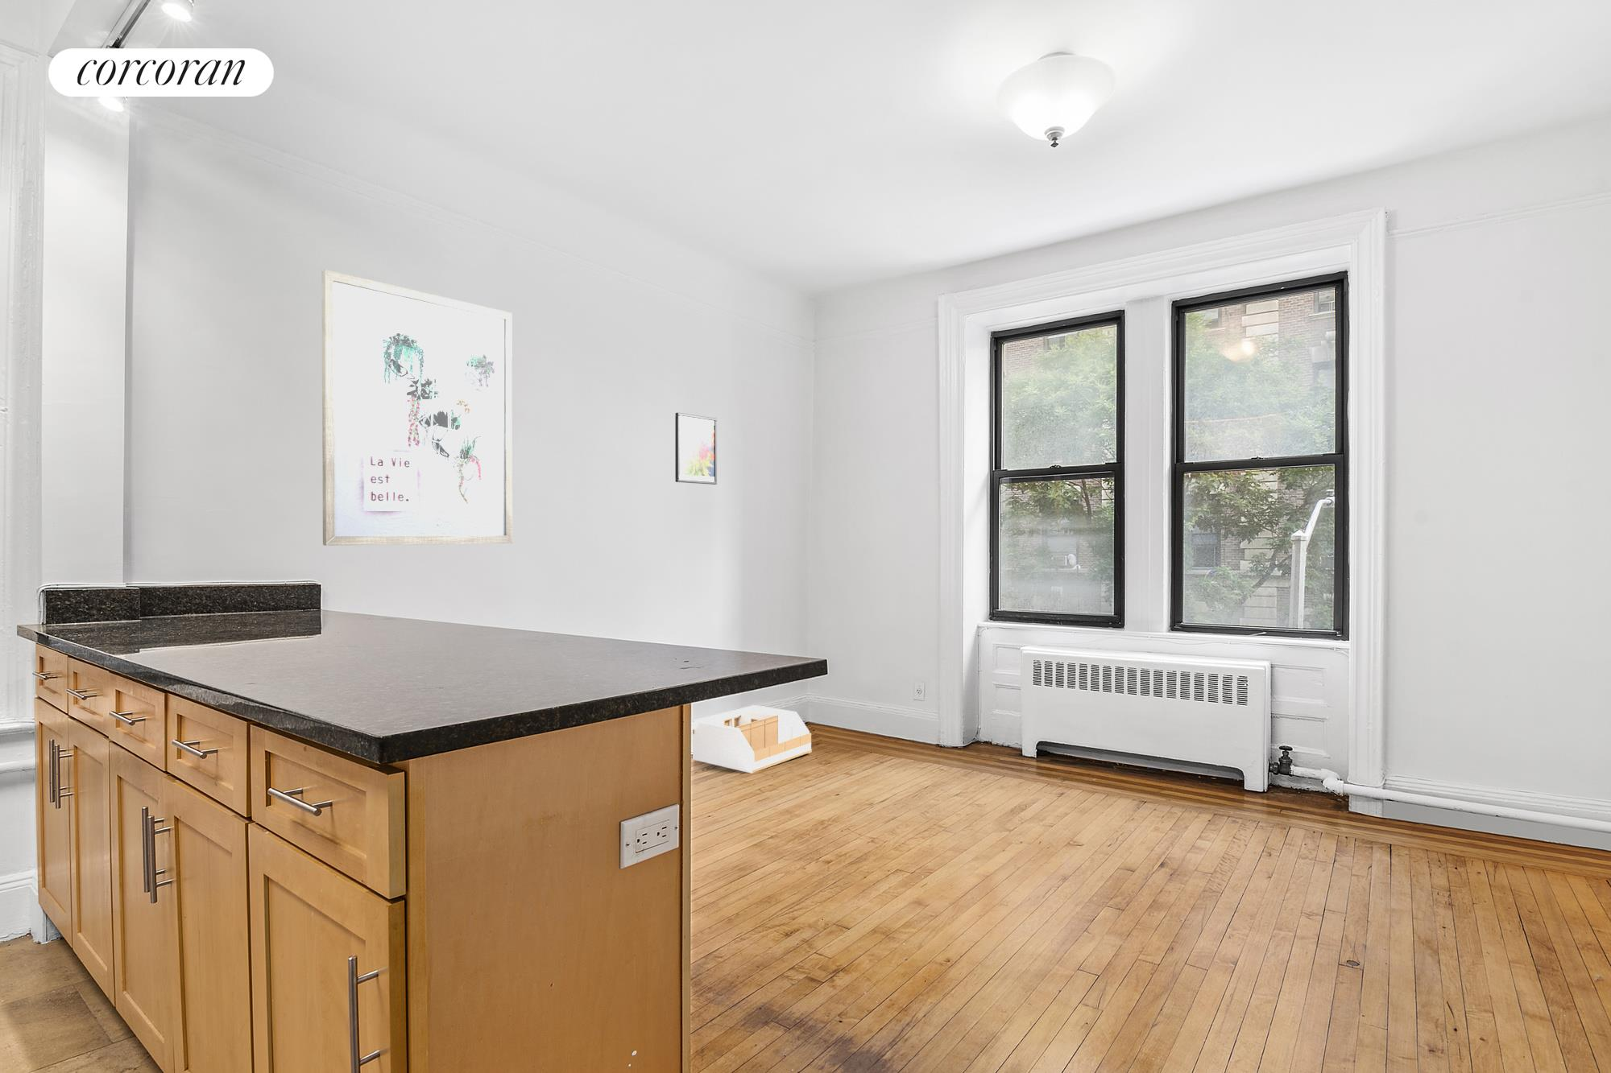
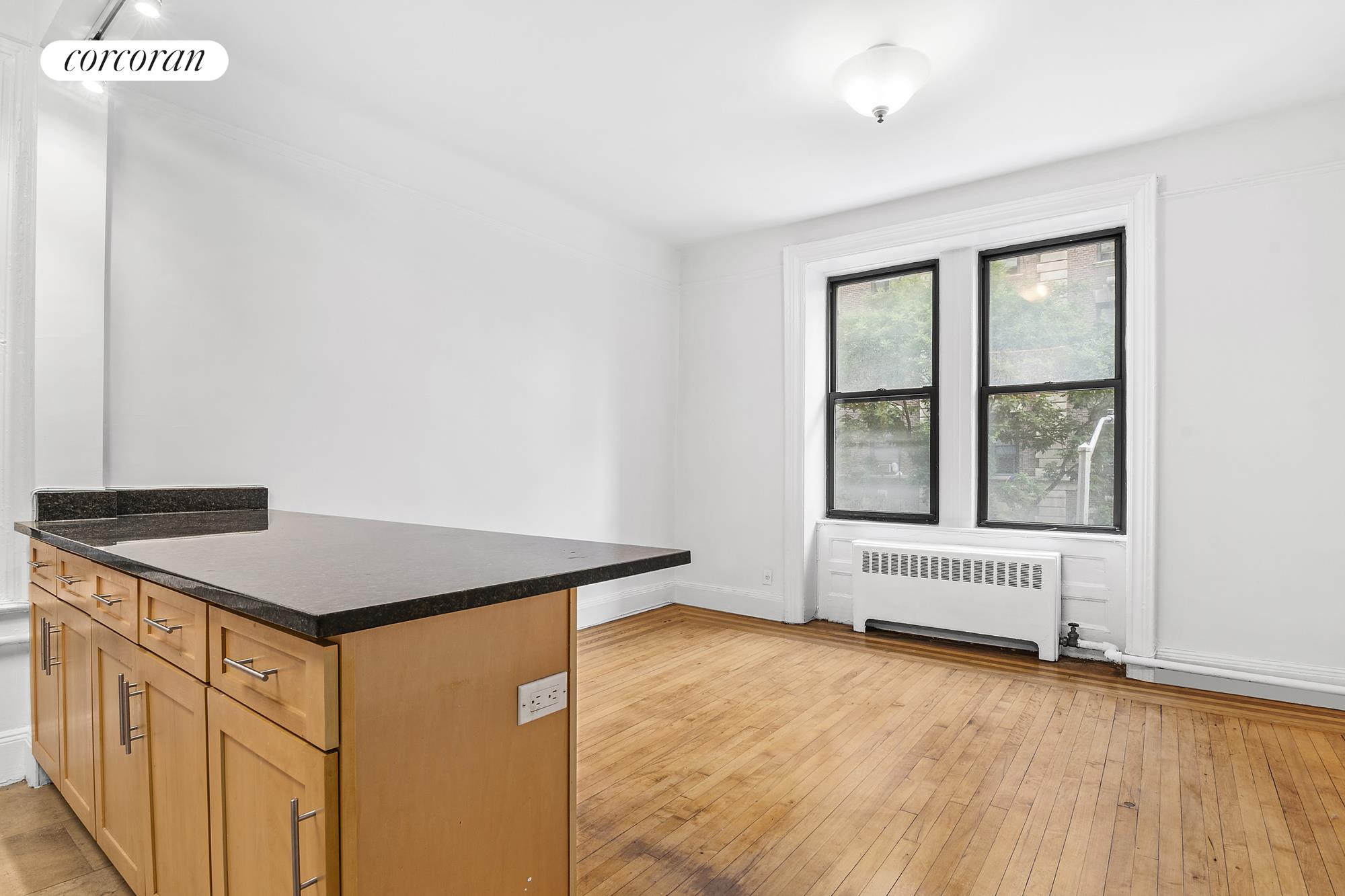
- storage bin (751, 736)
- wall art (425, 419)
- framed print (696, 449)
